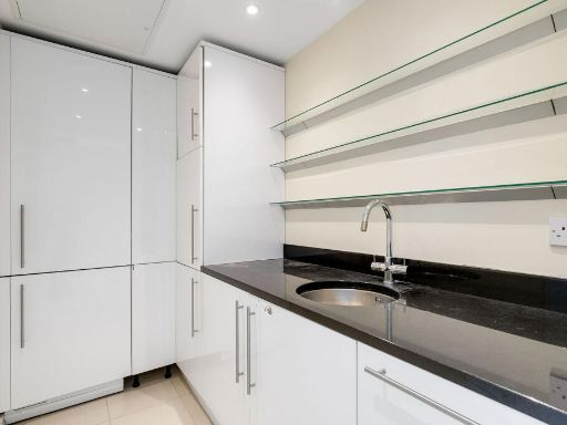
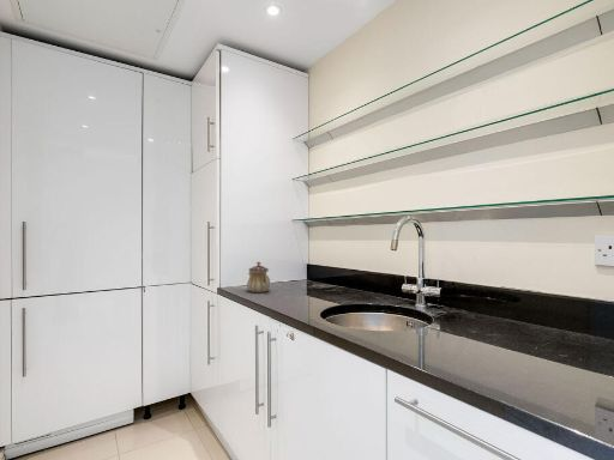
+ teapot (259, 276)
